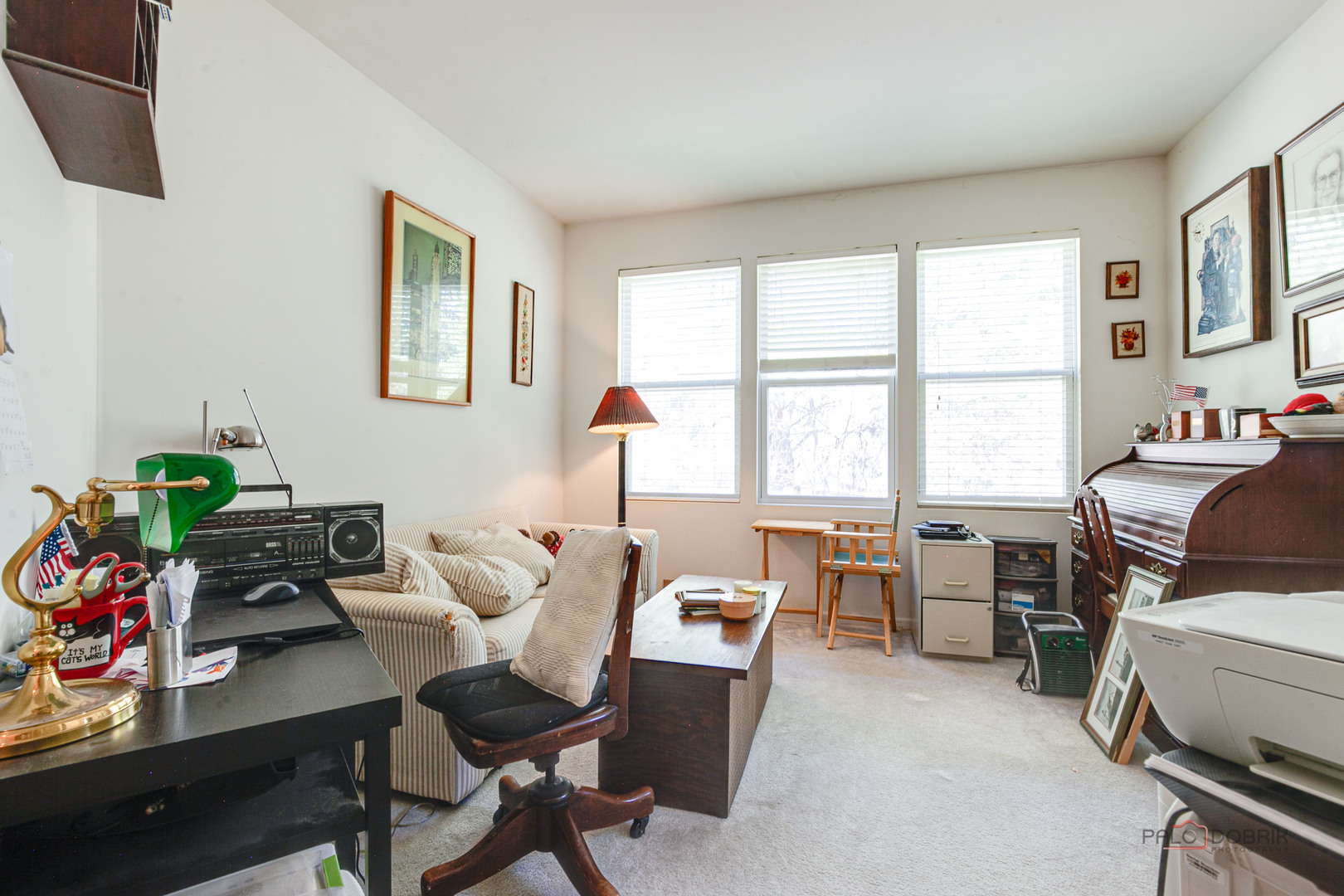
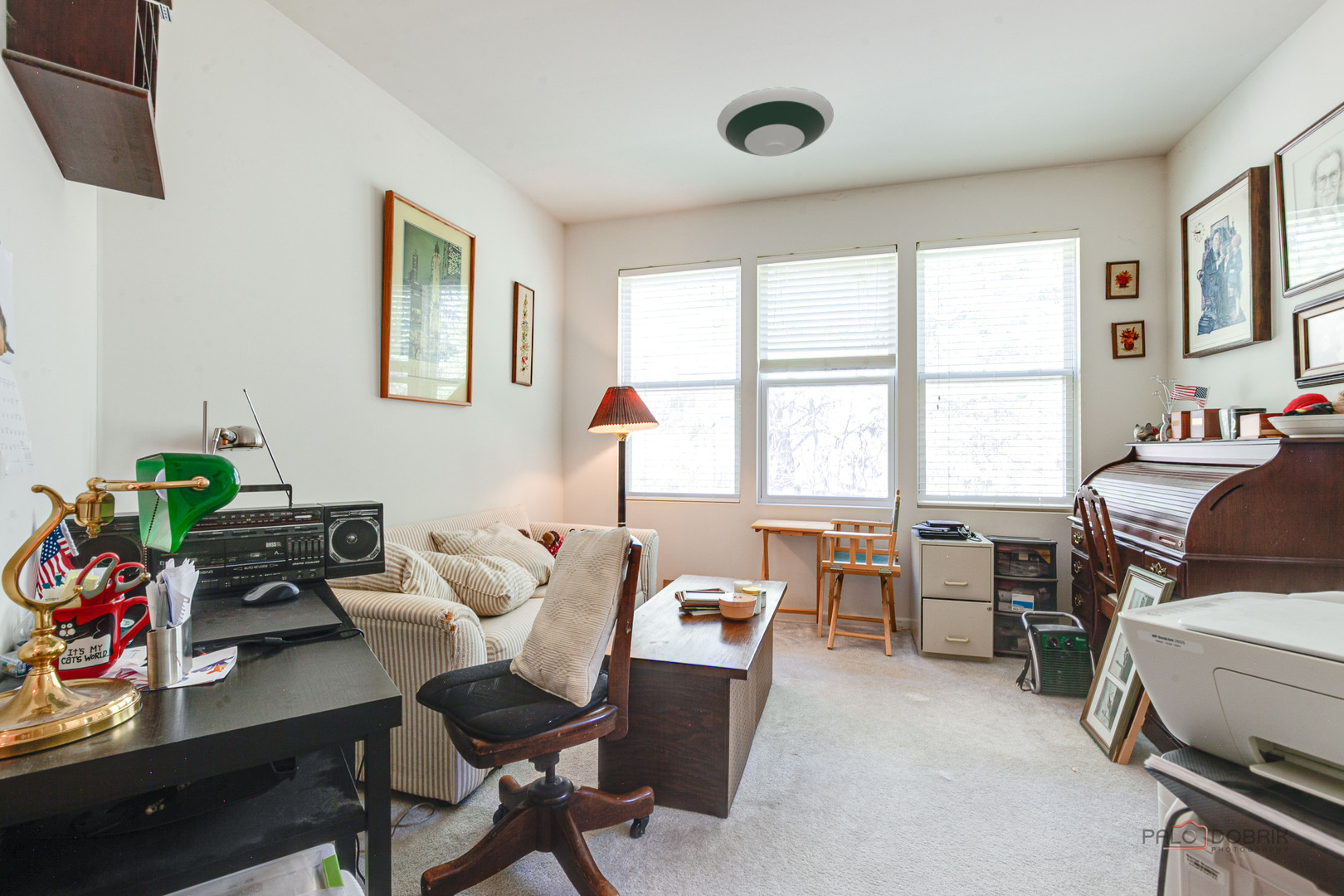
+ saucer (774, 136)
